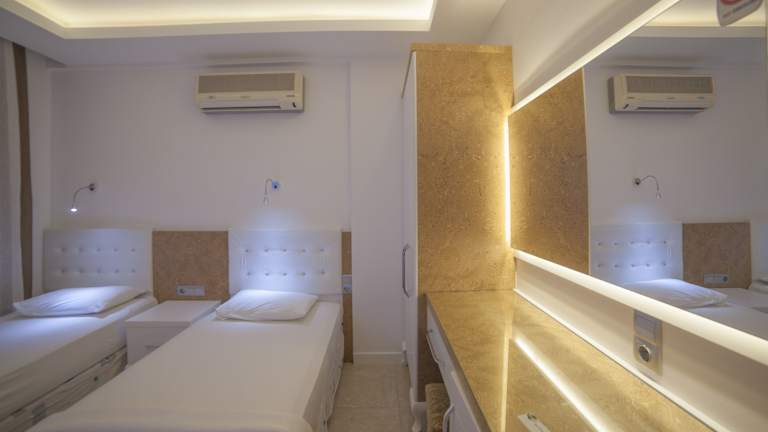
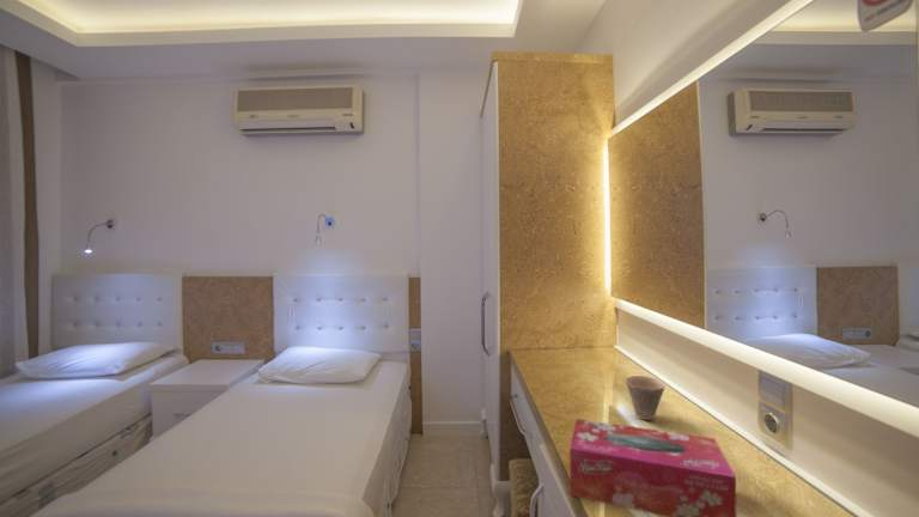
+ tissue box (644, 466)
+ cup (645, 399)
